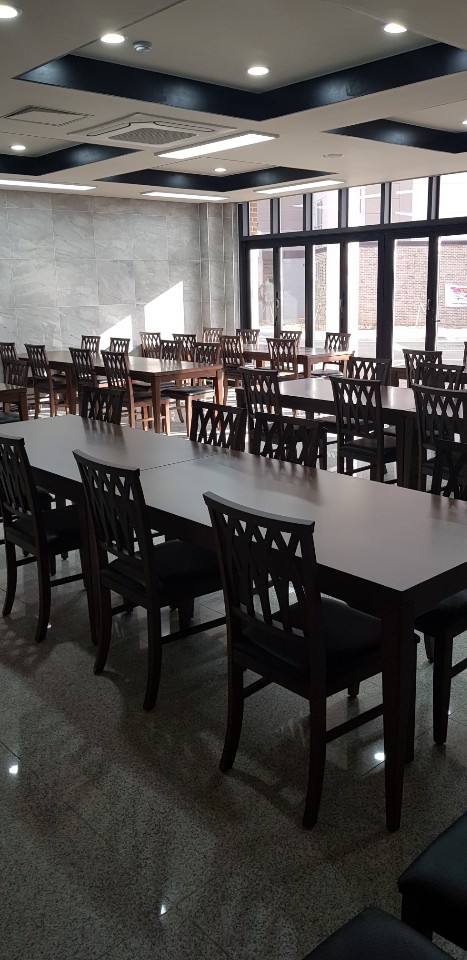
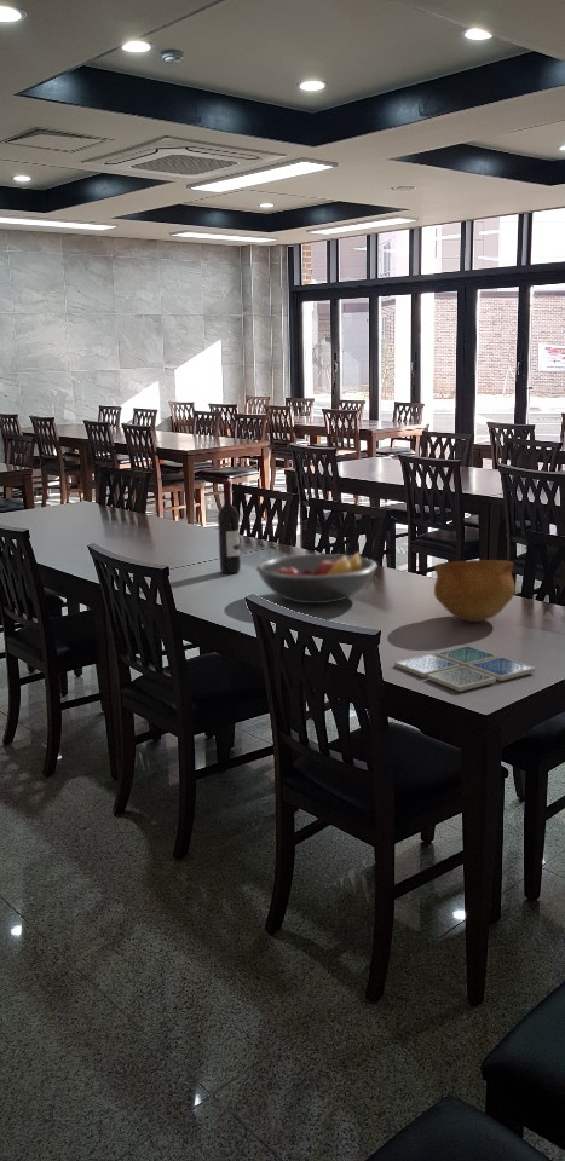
+ fruit bowl (317, 577)
+ drink coaster (463, 666)
+ wine bottle (227, 526)
+ bowl (473, 587)
